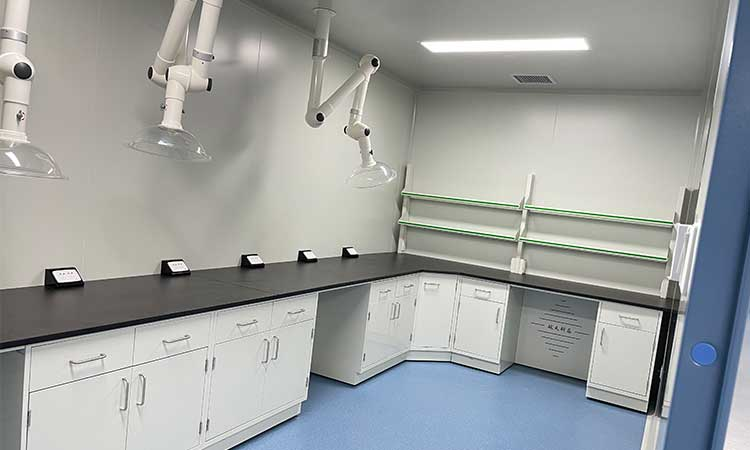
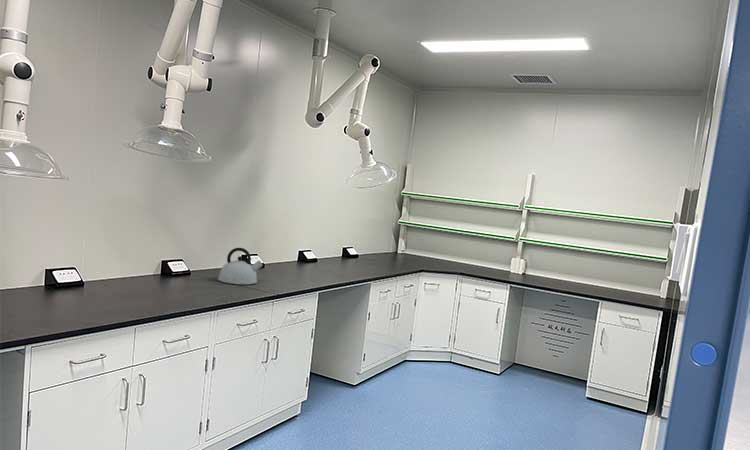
+ kettle (241, 264)
